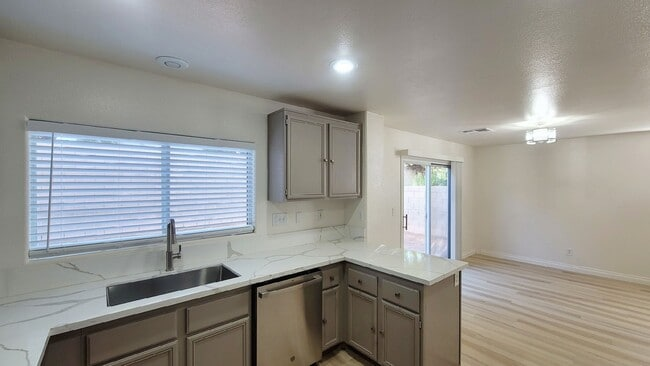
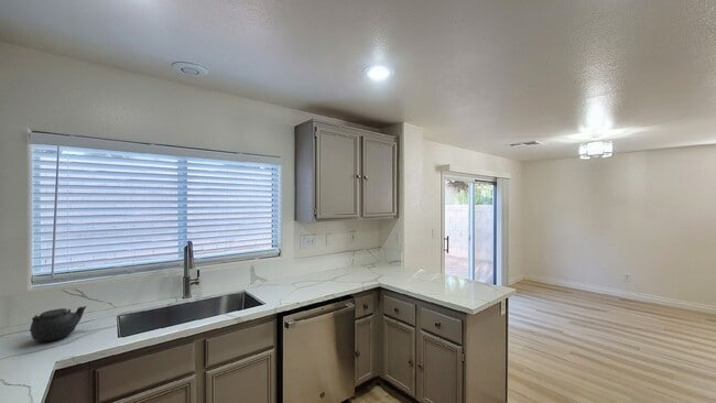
+ teapot (58, 323)
